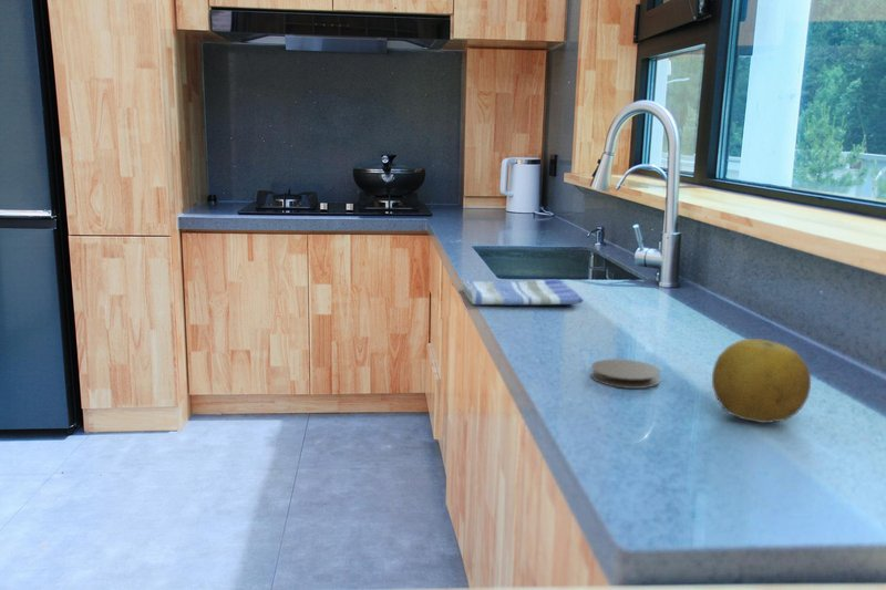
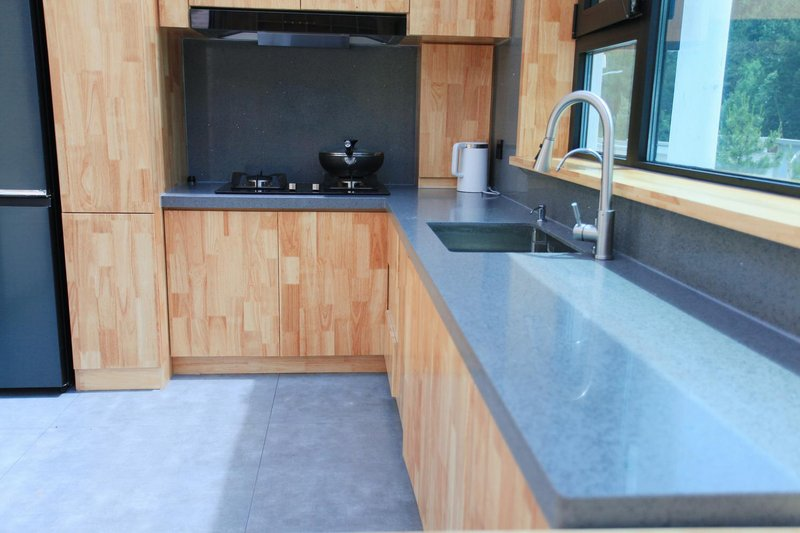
- coaster (625, 373)
- fruit (760, 380)
- dish towel (518, 291)
